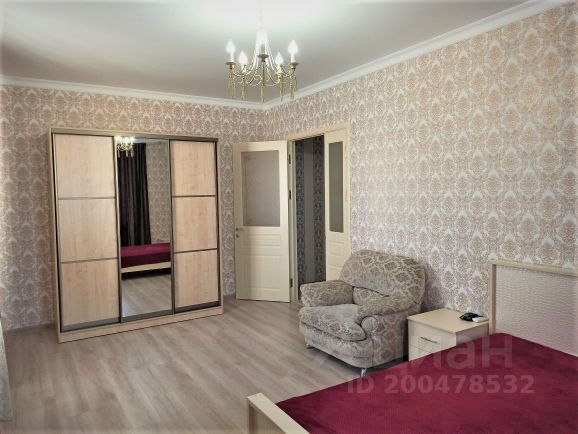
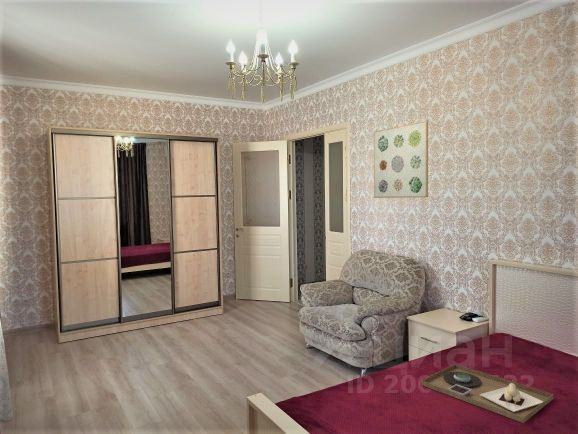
+ wall art (399, 162)
+ platter (484, 385)
